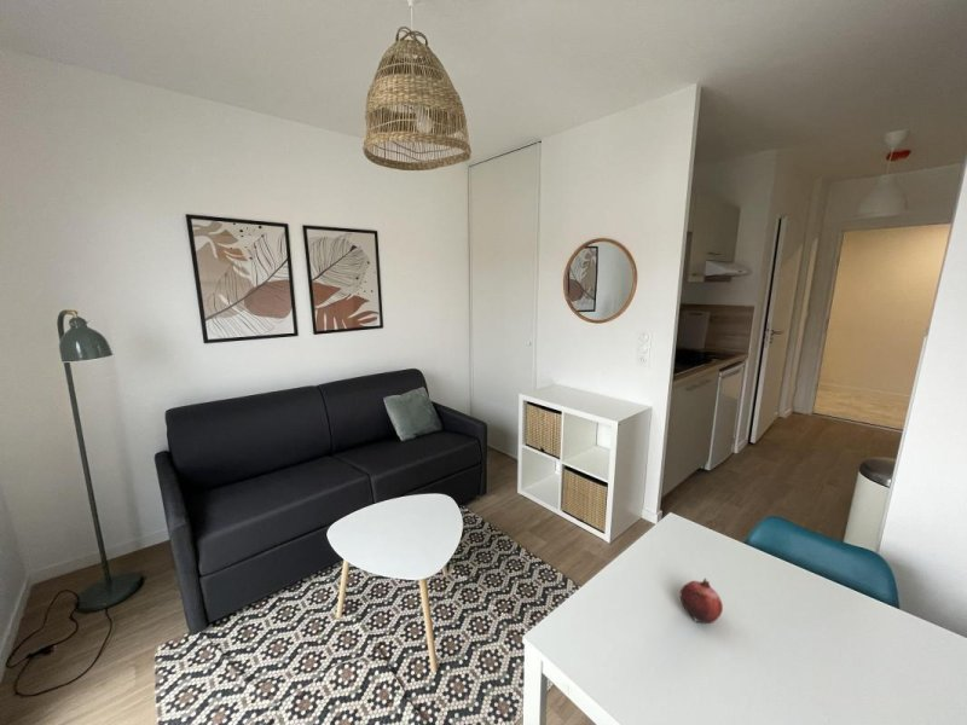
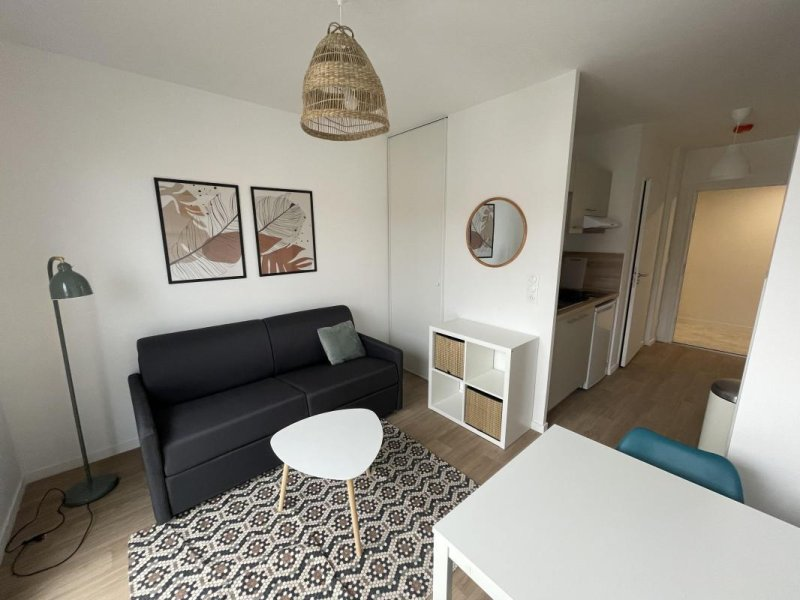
- fruit (701, 597)
